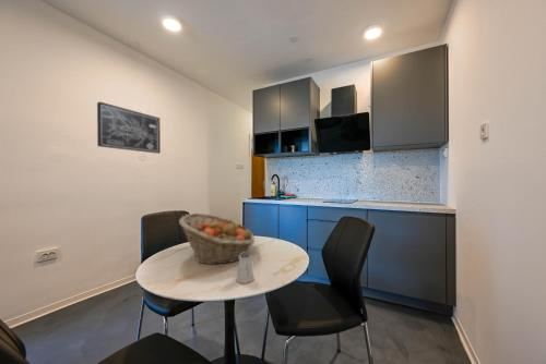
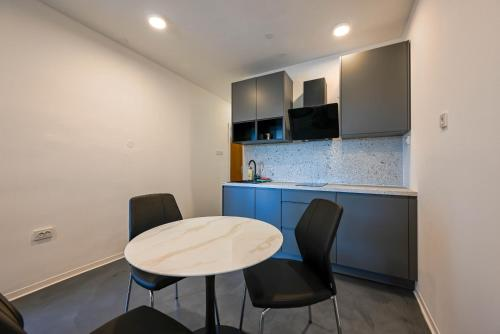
- wall art (132, 130)
- saltshaker (245, 266)
- fruit basket (218, 234)
